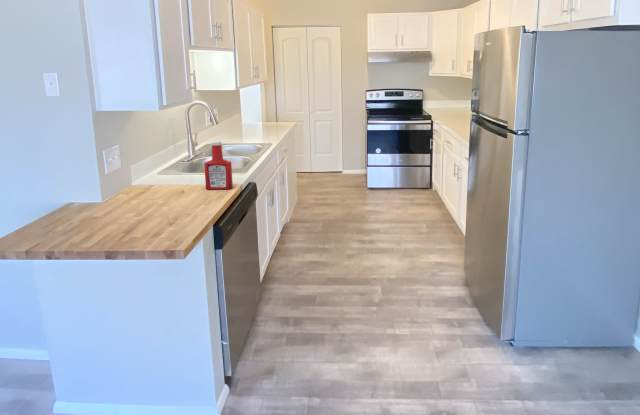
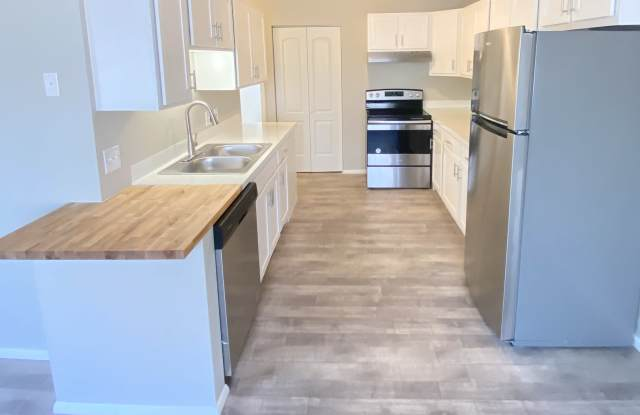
- soap bottle (217, 165)
